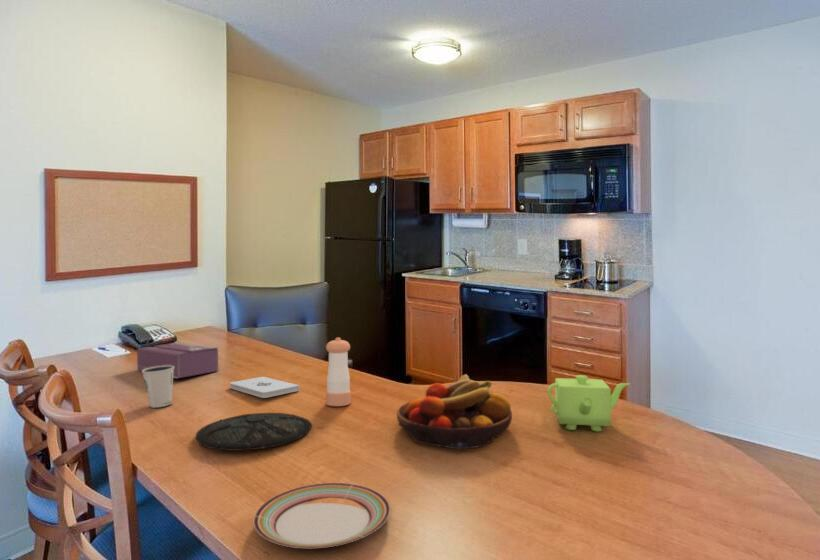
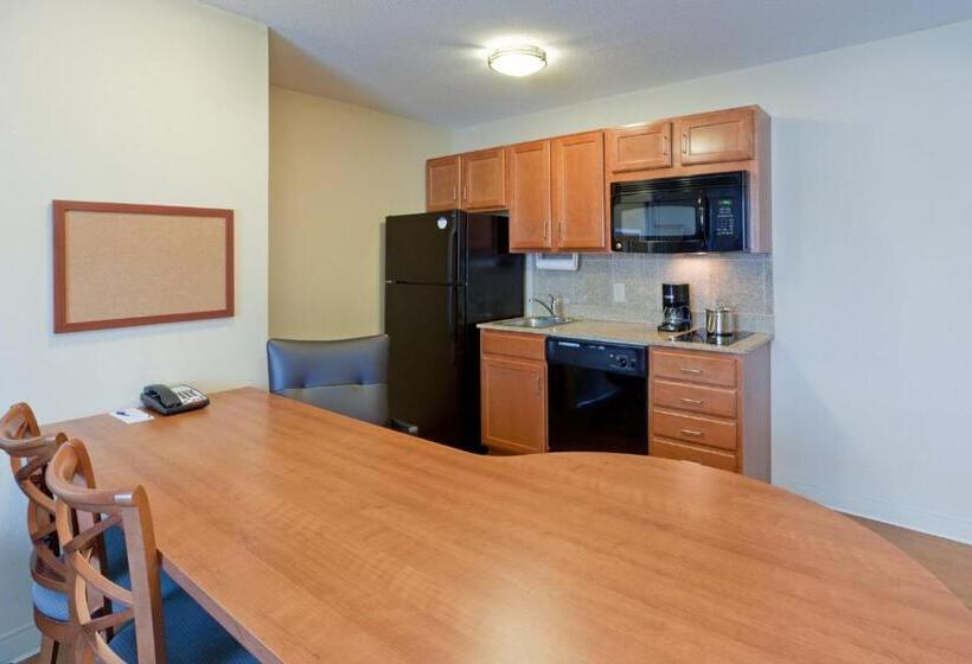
- plate (323, 516)
- teapot (588, 401)
- fruit bowl (453, 405)
- dixie cup (158, 386)
- notepad (263, 386)
- tissue box (177, 358)
- pepper shaker (338, 370)
- plate (255, 423)
